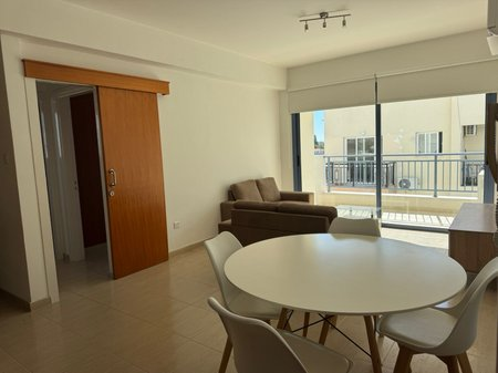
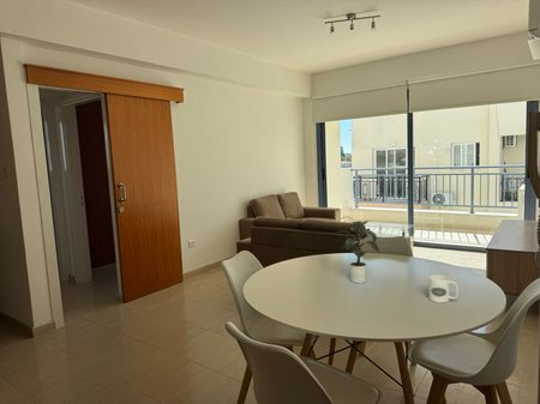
+ potted plant (360, 249)
+ mug (443, 289)
